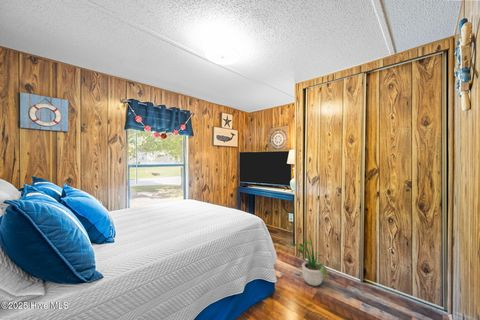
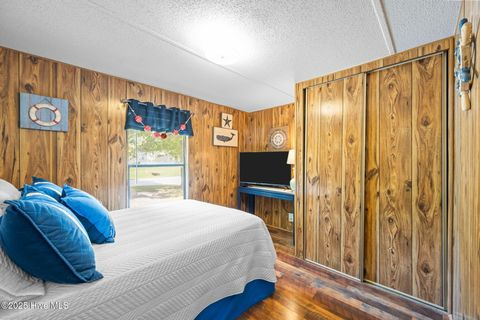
- potted plant (308, 251)
